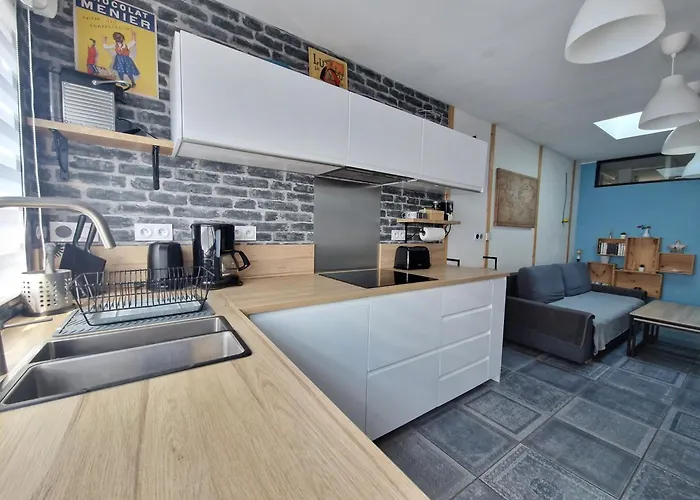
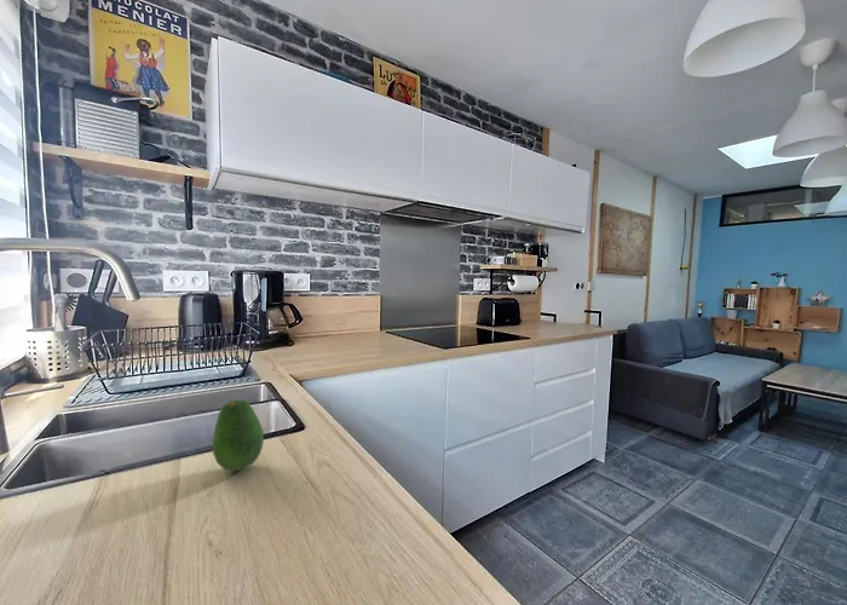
+ fruit (238, 434)
